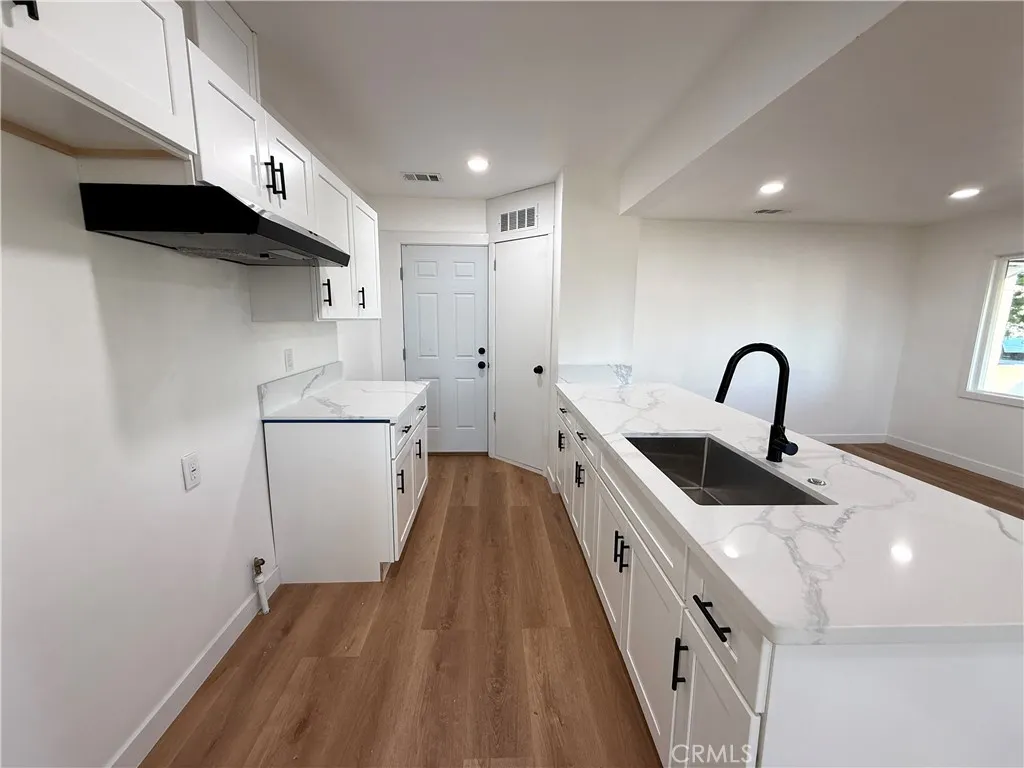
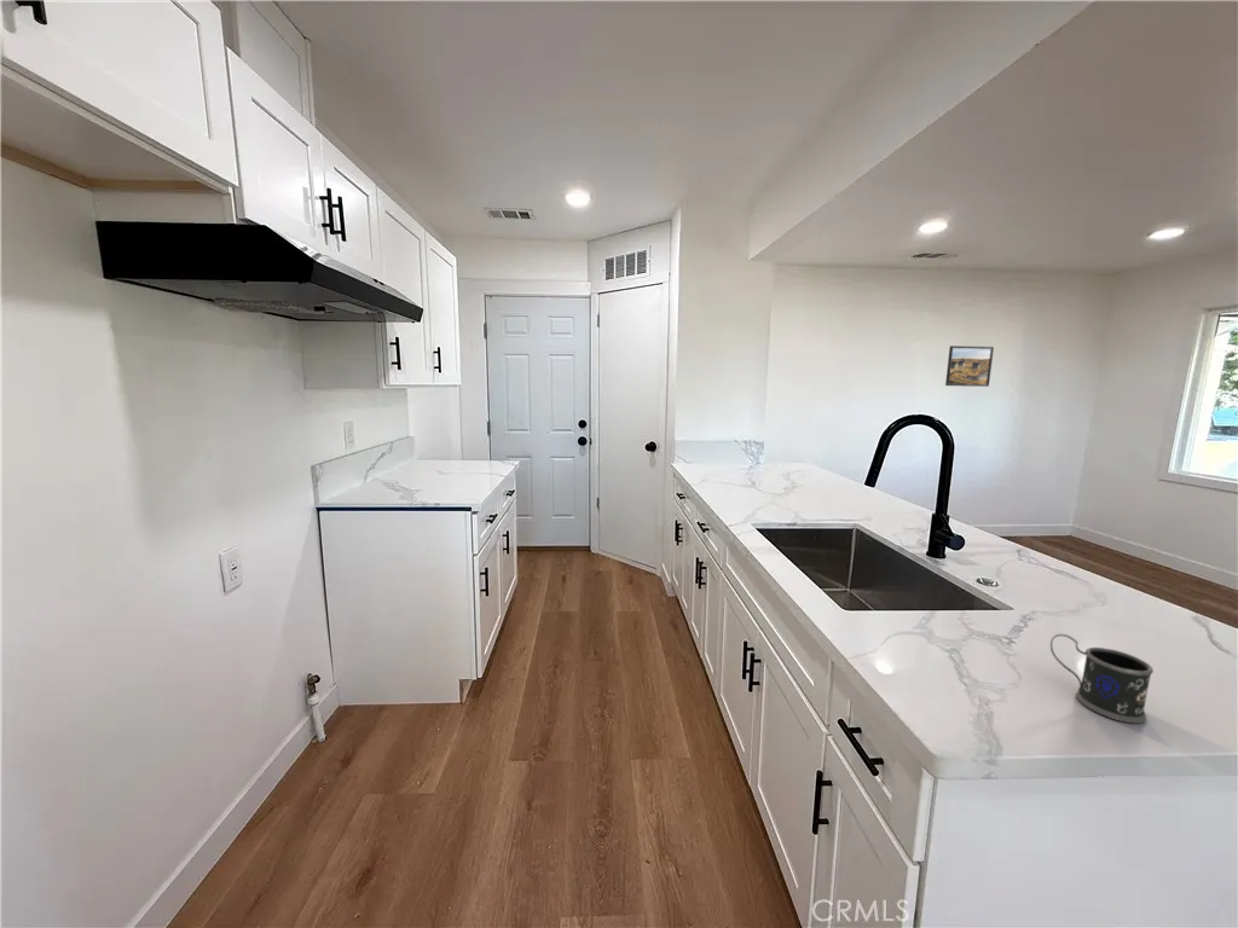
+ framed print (968, 366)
+ mug (1097, 672)
